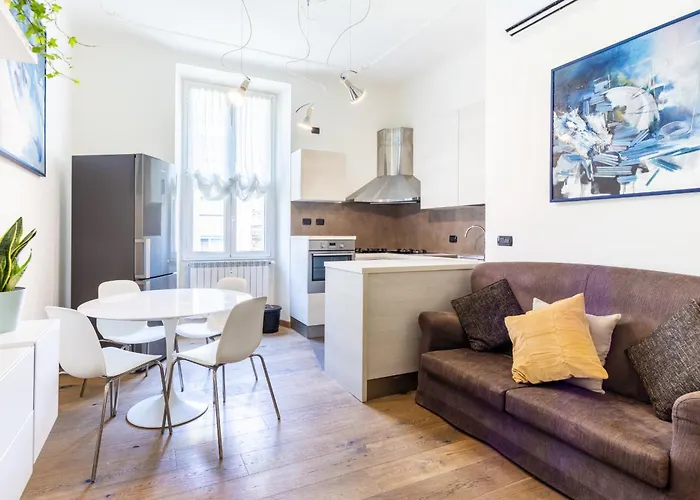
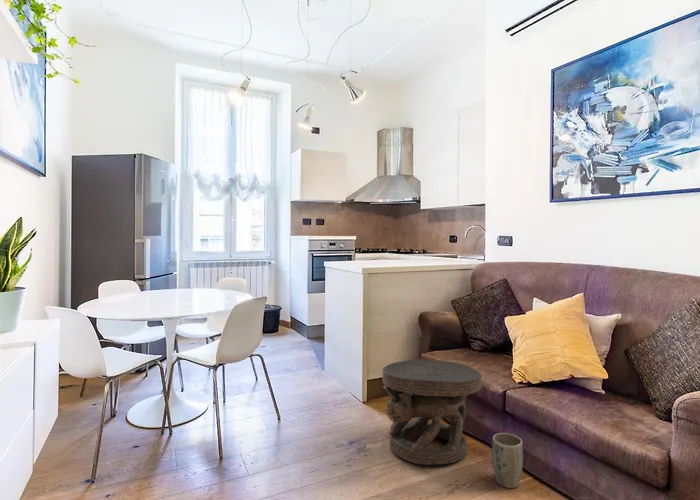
+ plant pot (507, 460)
+ carved stool (428, 407)
